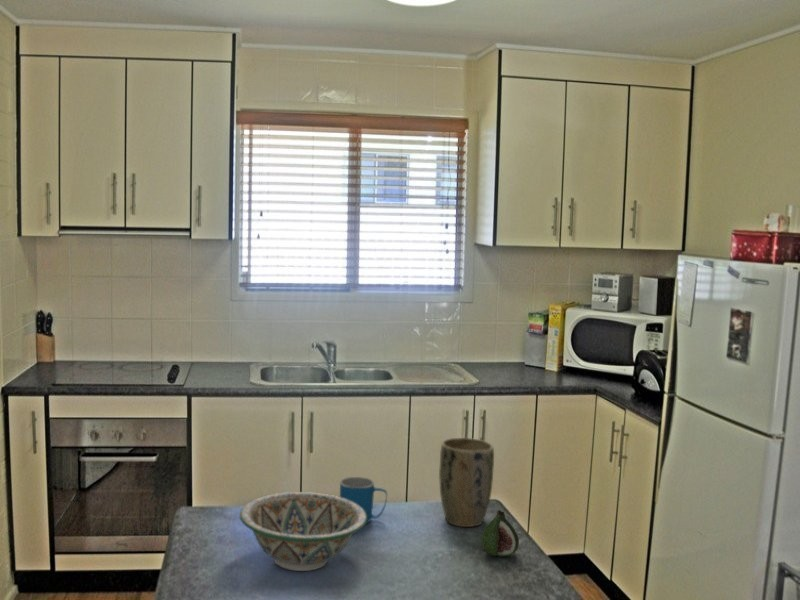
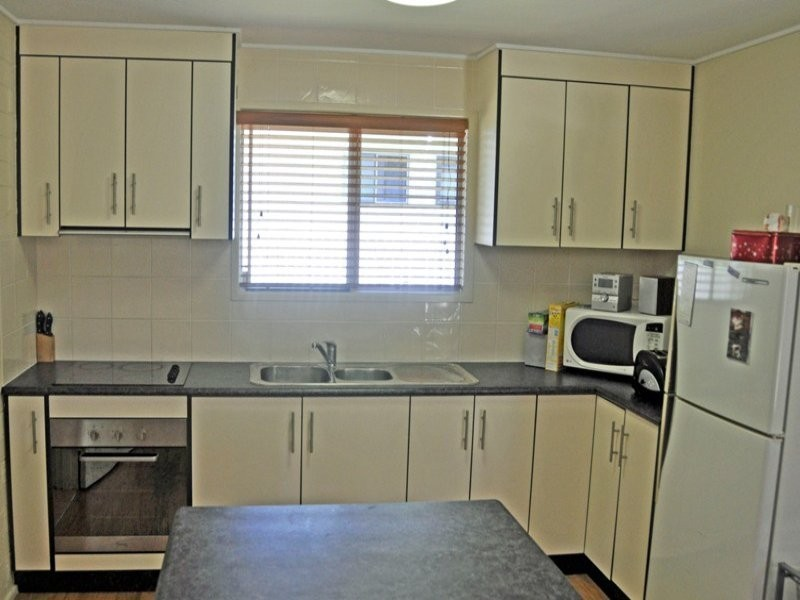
- plant pot (465, 482)
- decorative bowl (303, 535)
- mug (363, 501)
- fruit (500, 534)
